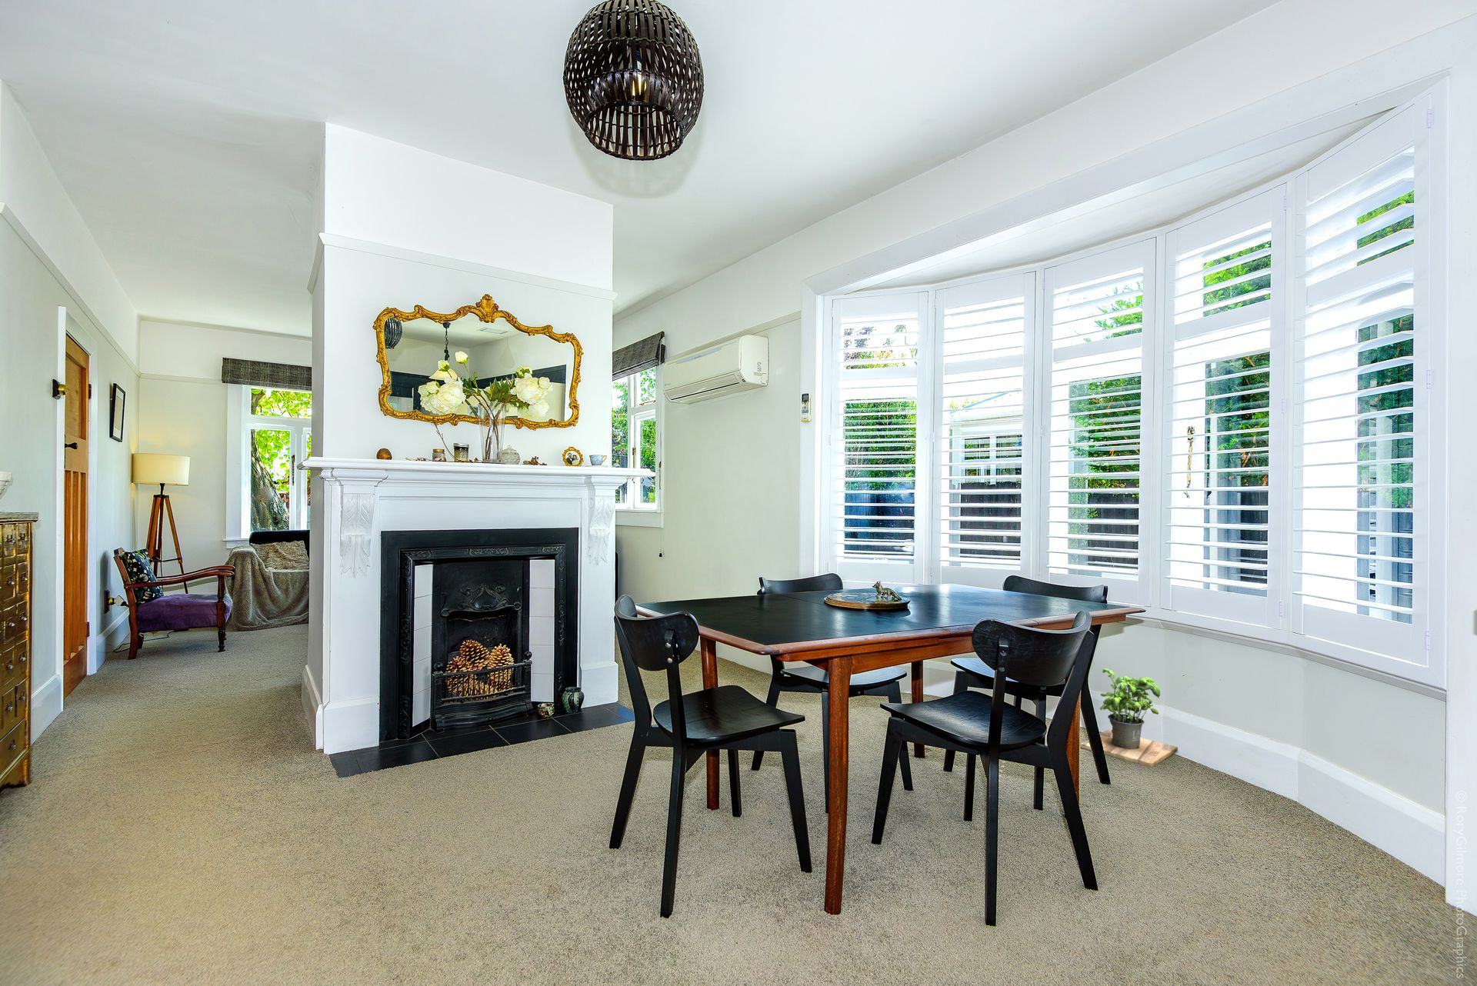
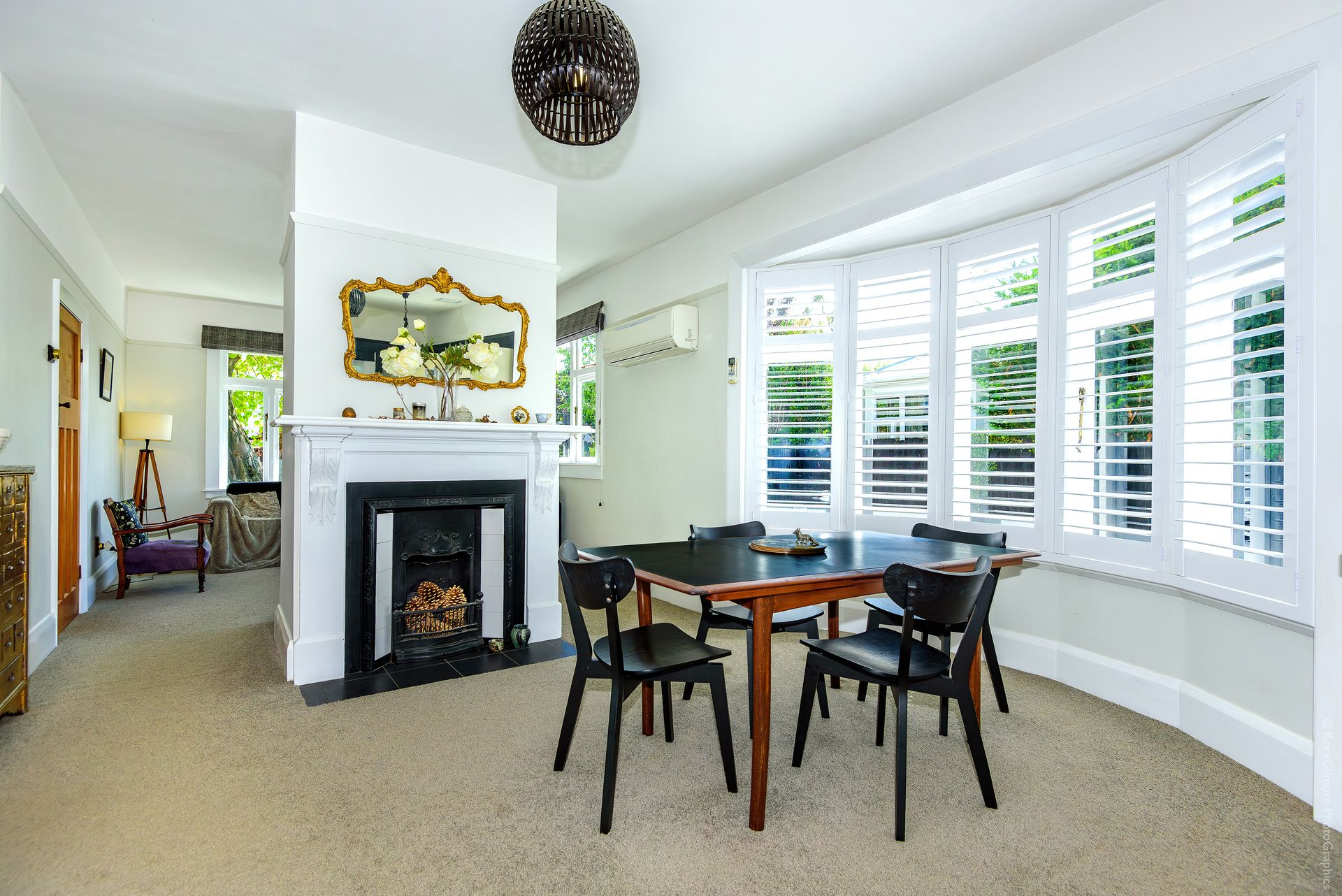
- potted plant (1129, 710)
